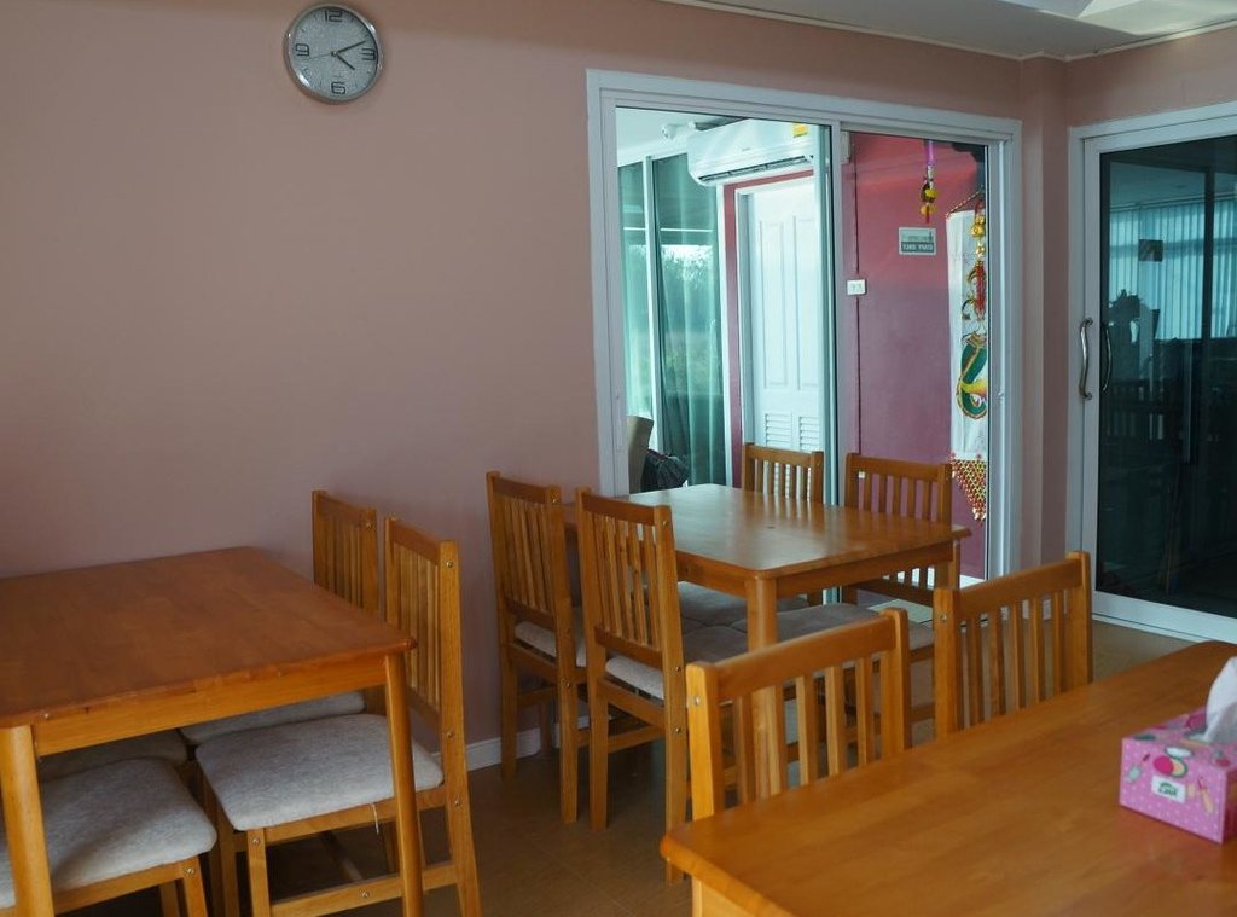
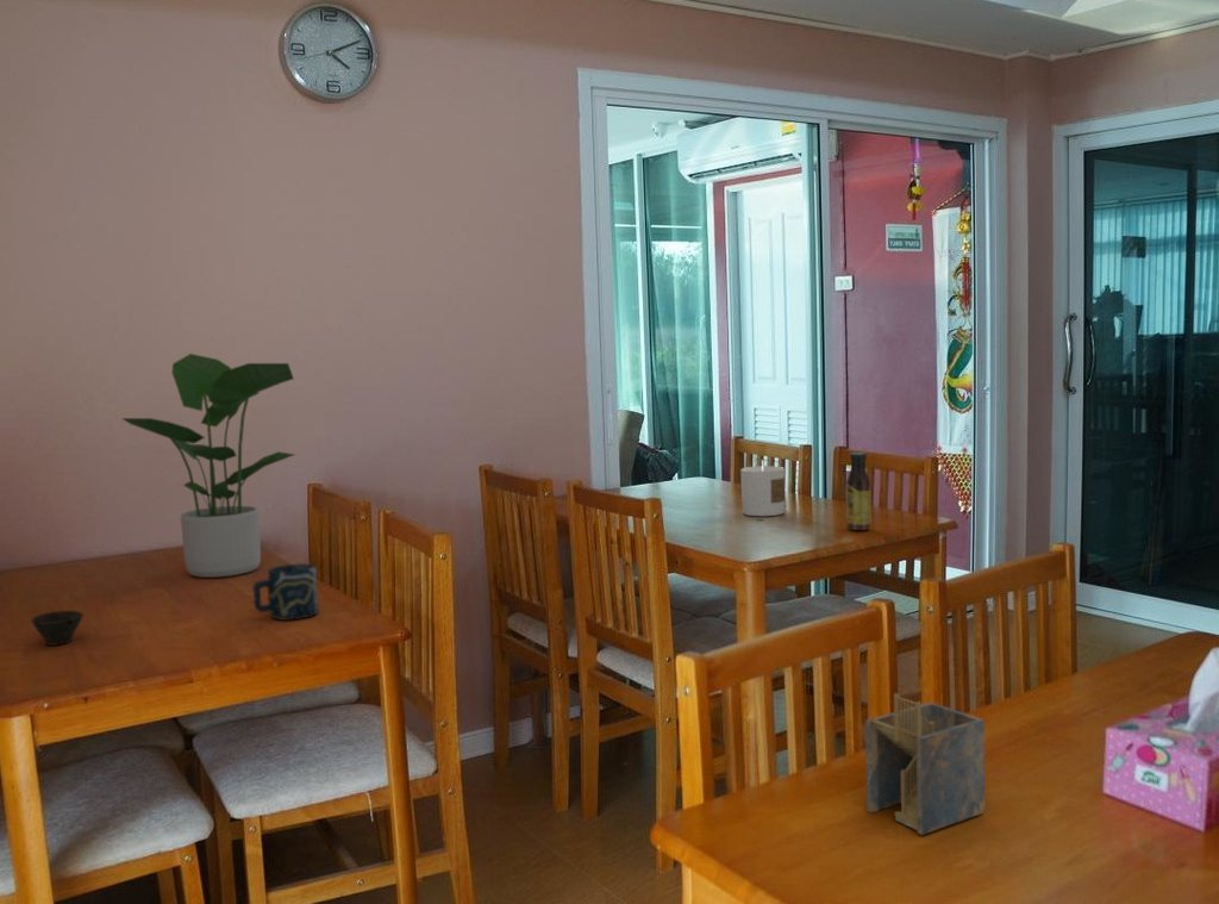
+ sauce bottle (857, 491)
+ cup (61, 628)
+ napkin holder (924, 749)
+ cup (286, 592)
+ candle (762, 486)
+ potted plant (211, 465)
